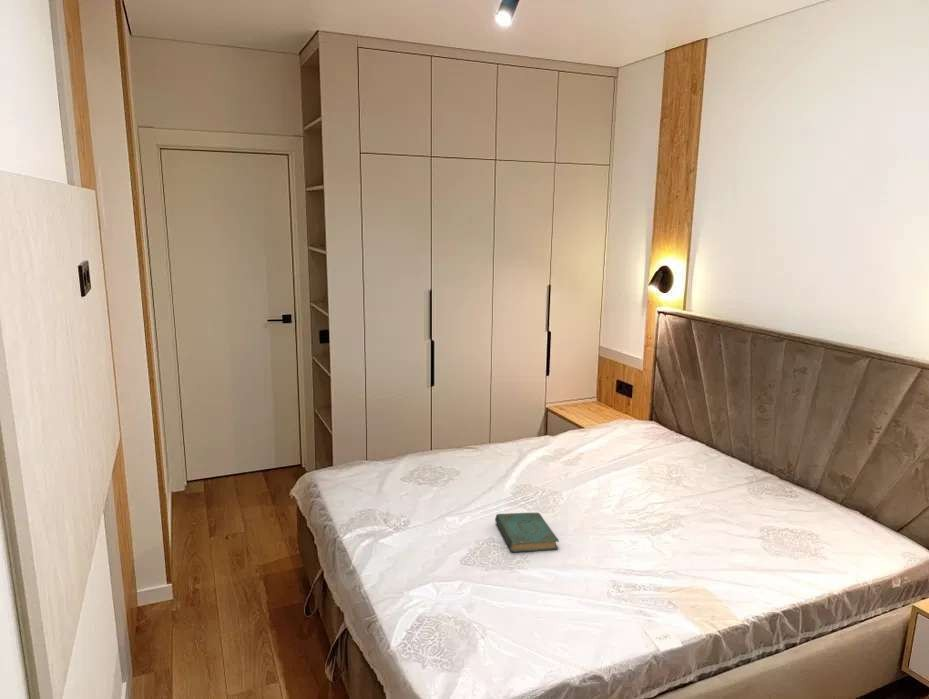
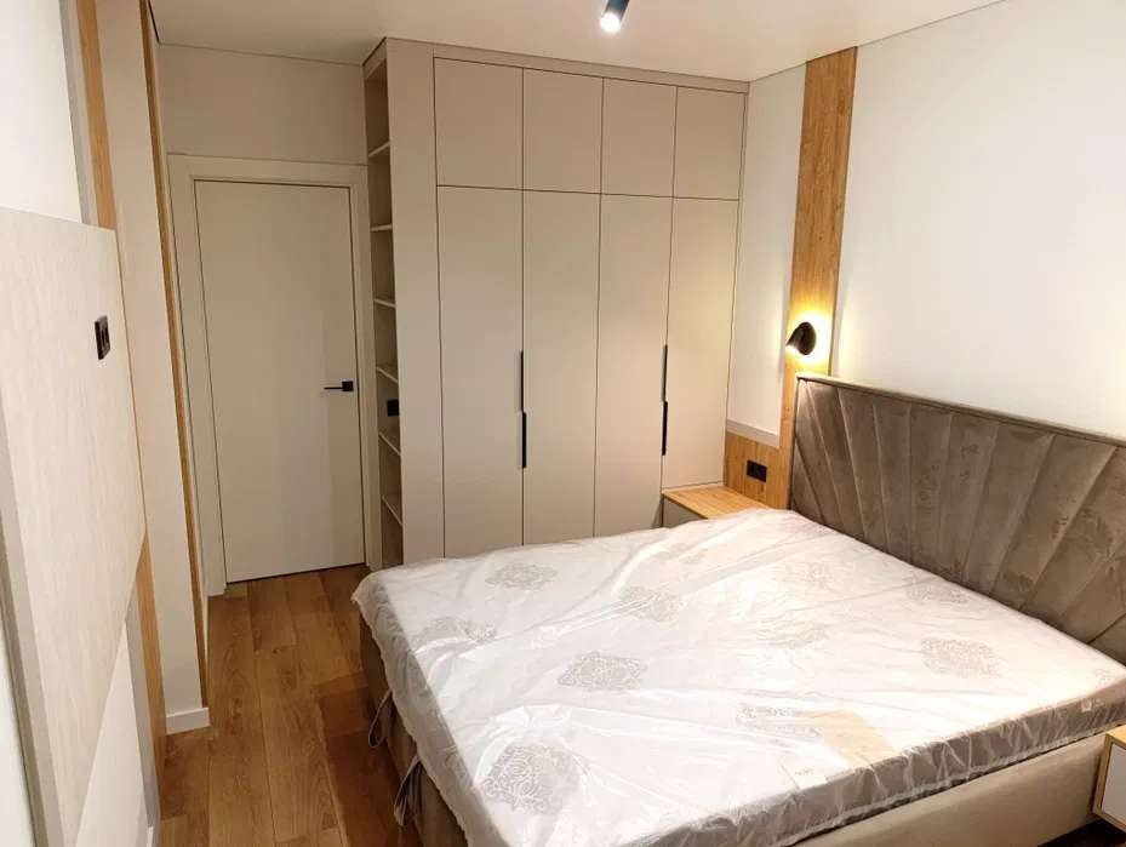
- book (525, 530)
